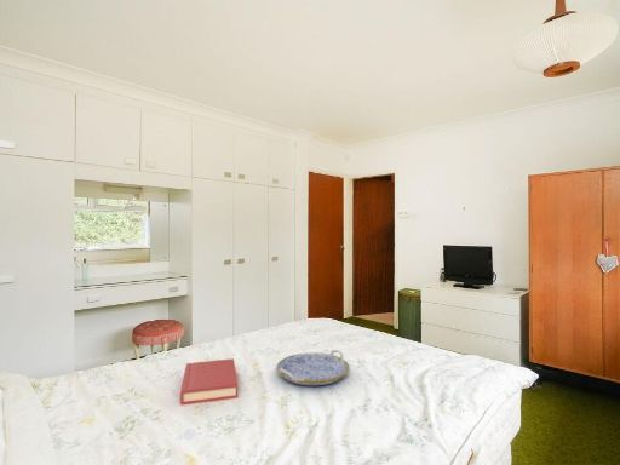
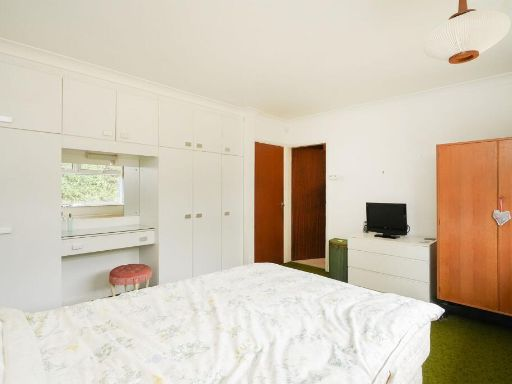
- hardback book (209, 379)
- serving tray (312, 366)
